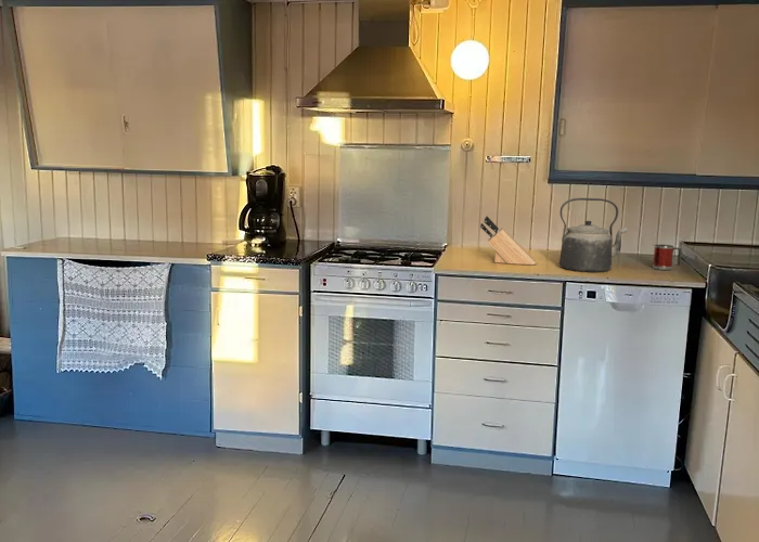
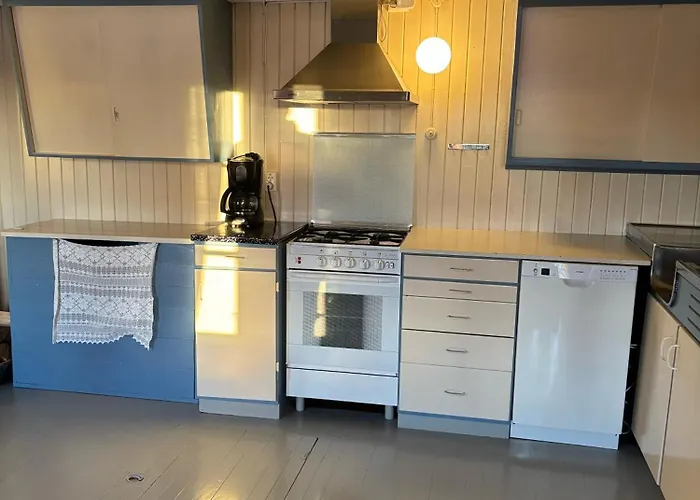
- knife block (507, 240)
- mug (666, 257)
- kettle (592, 233)
